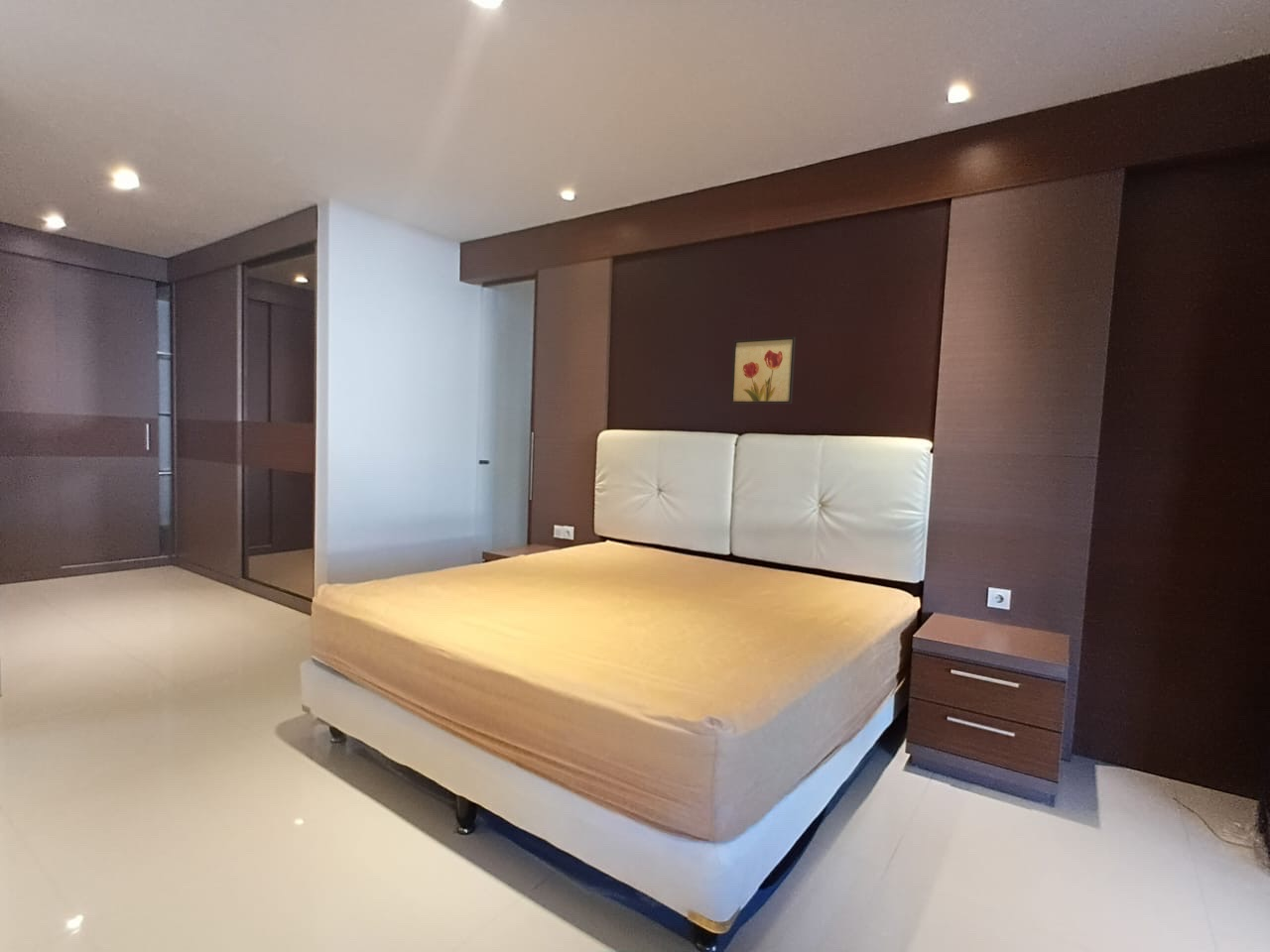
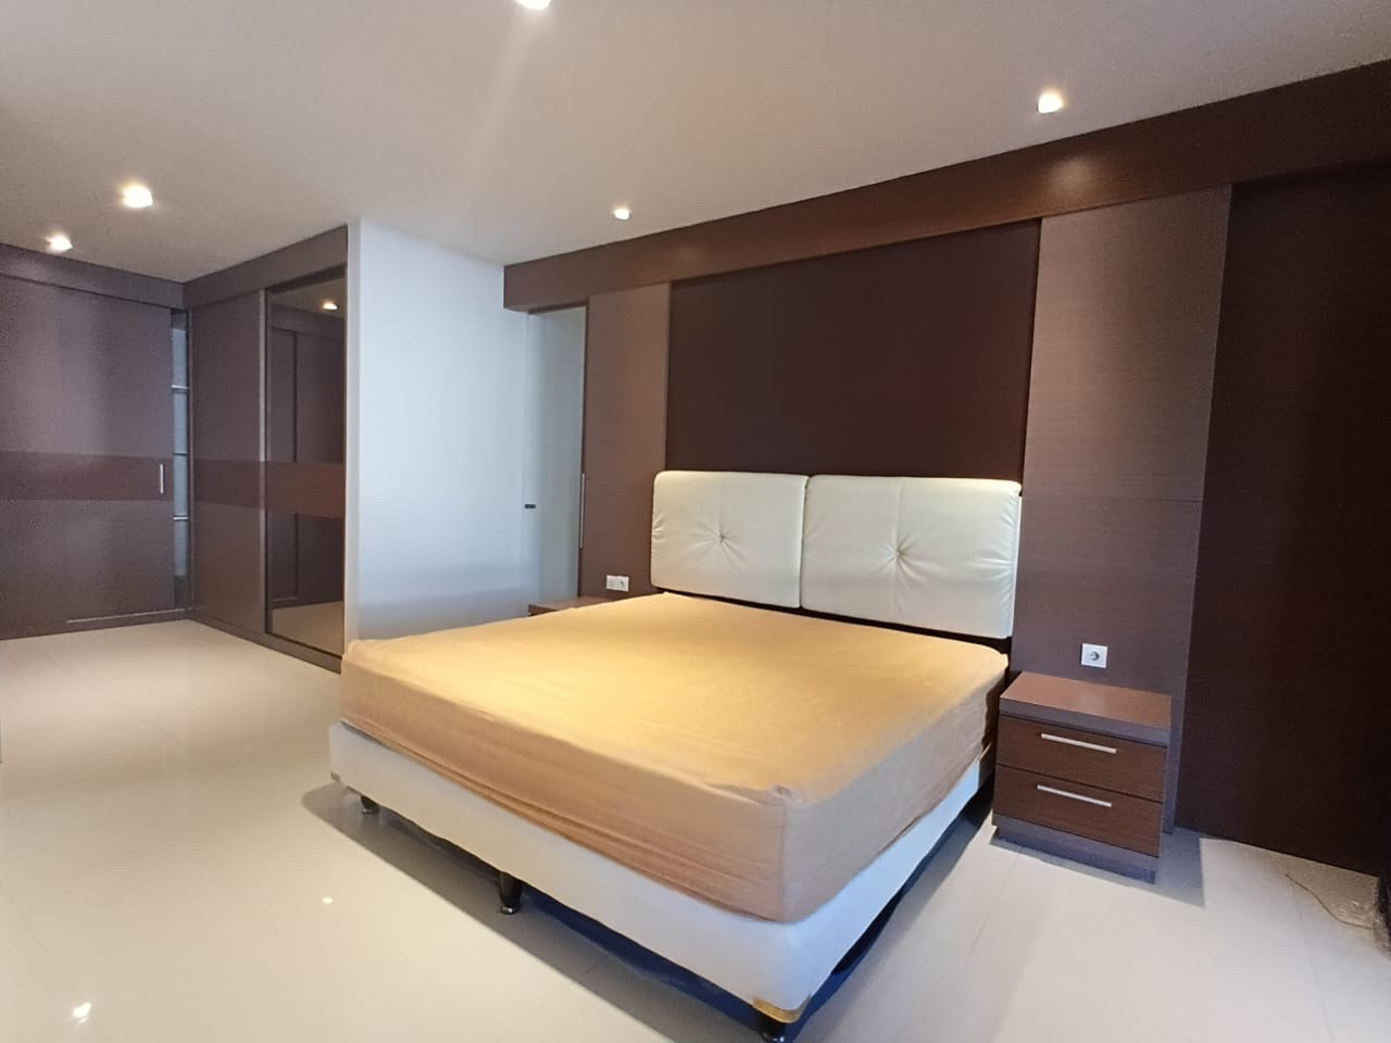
- wall art (762, 371)
